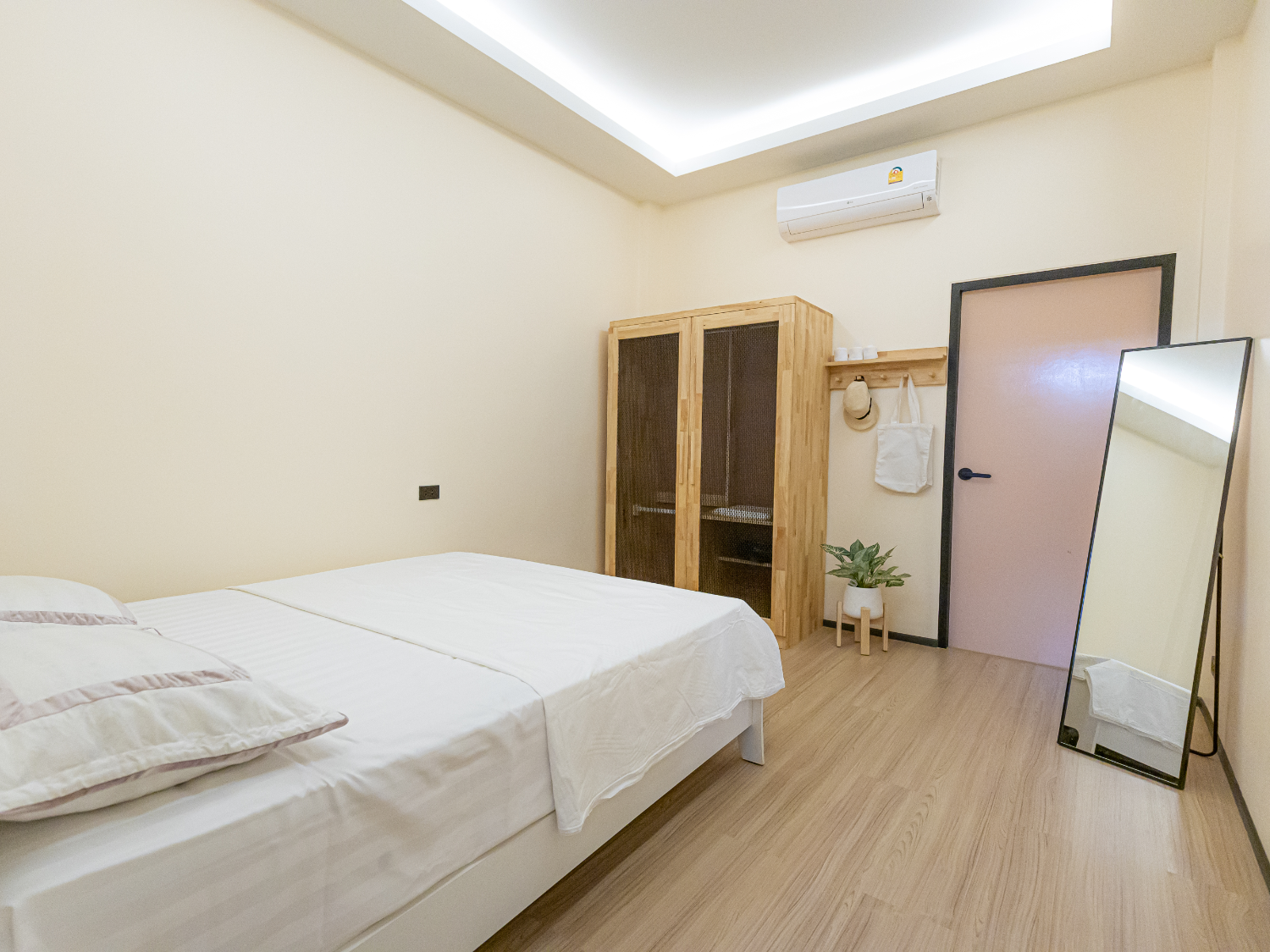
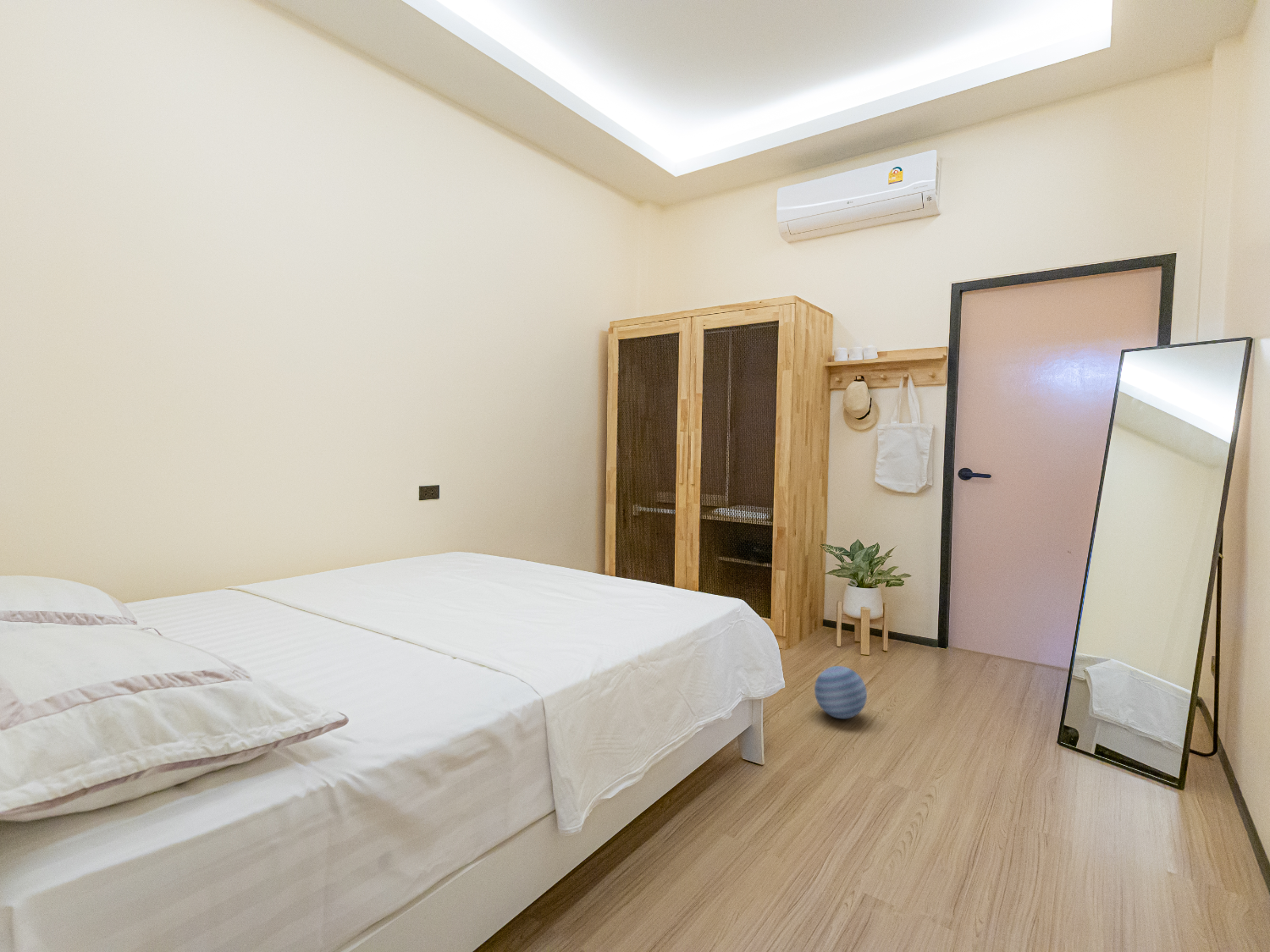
+ decorative ball (840, 691)
